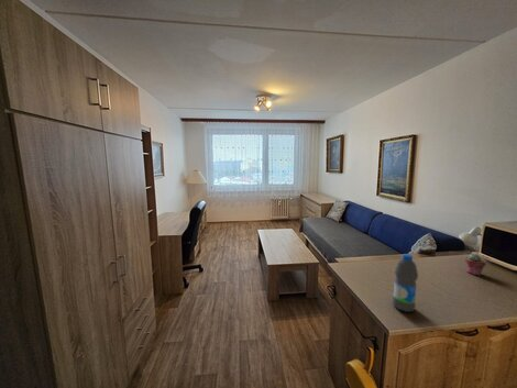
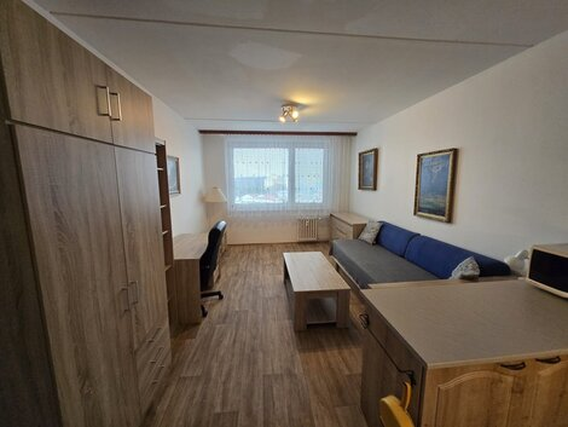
- potted succulent (474, 263)
- water bottle (405, 281)
